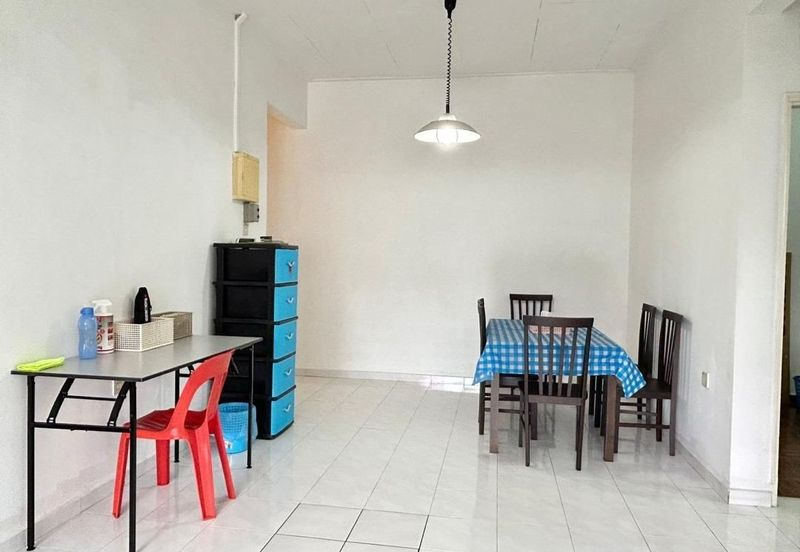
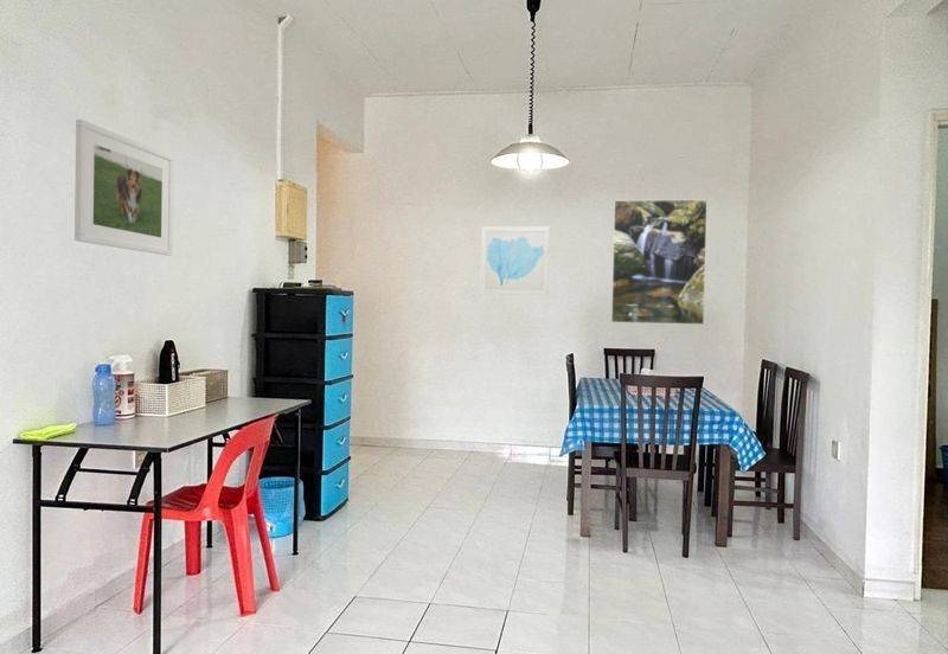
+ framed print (658, 262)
+ wall art (514, 261)
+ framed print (128, 194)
